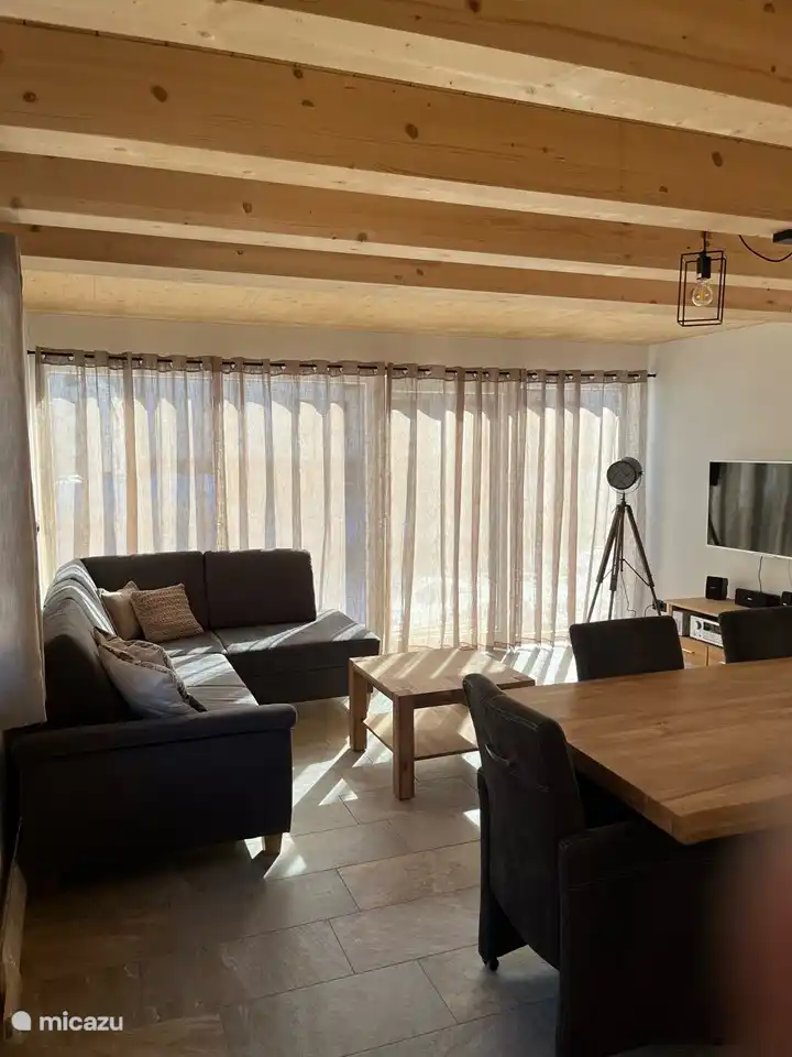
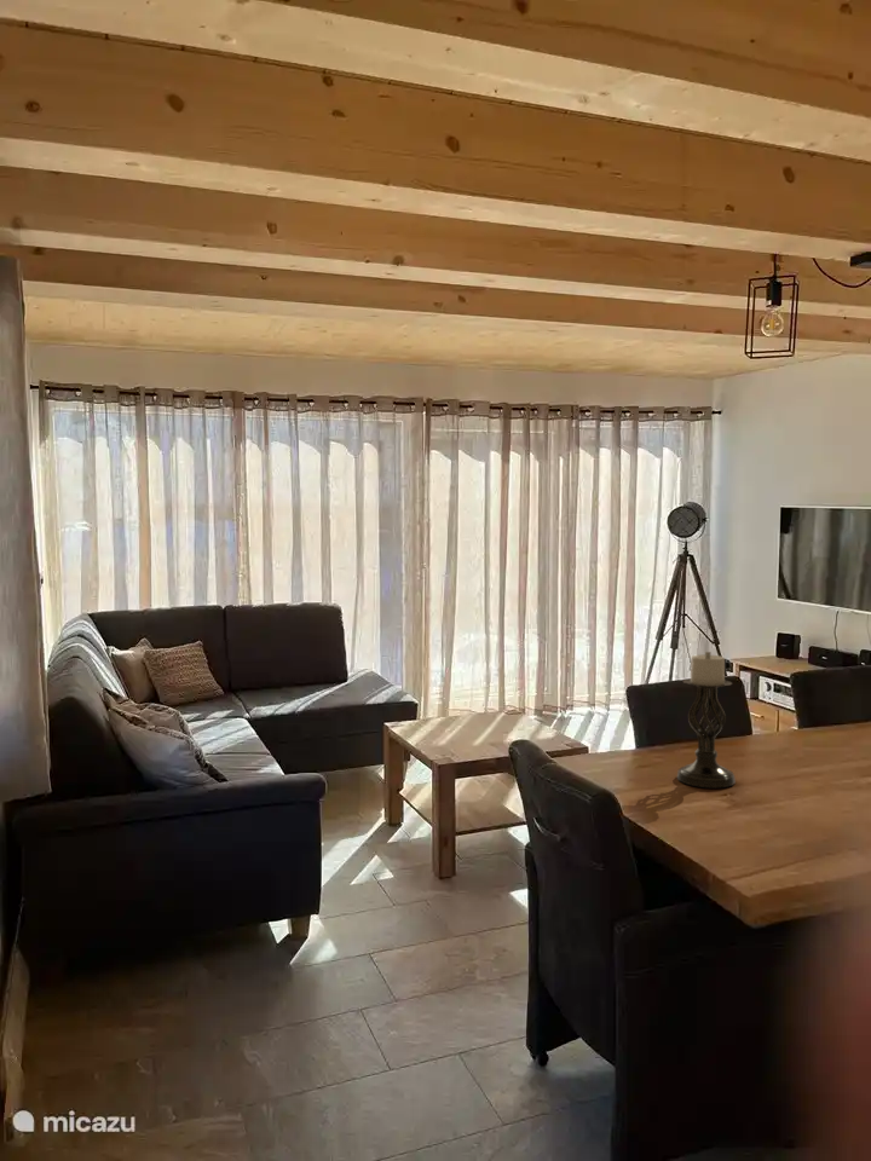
+ candle holder (706, 715)
